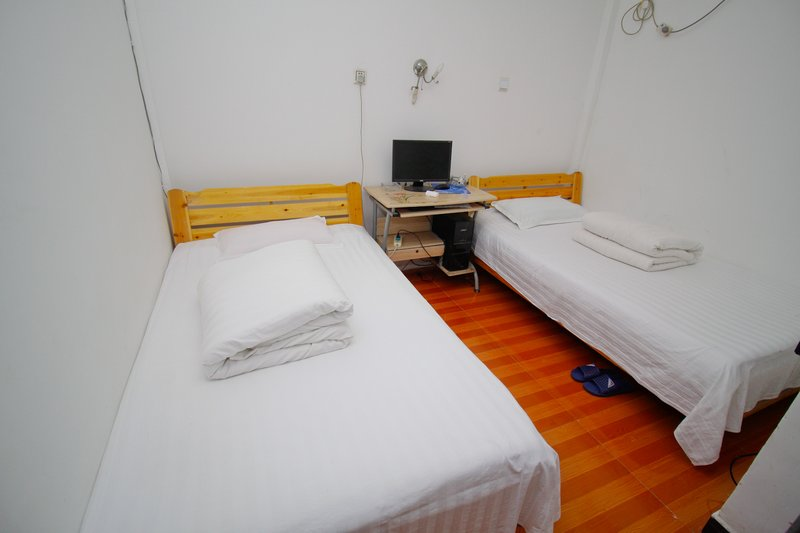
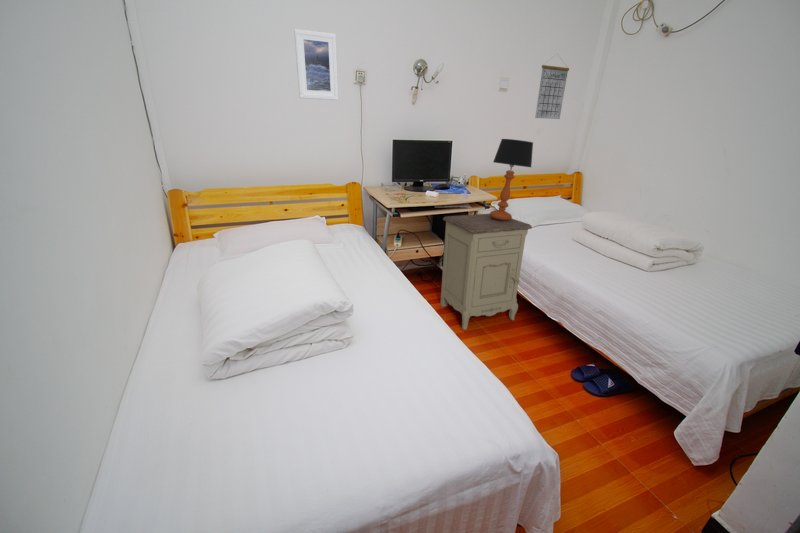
+ table lamp (506, 181)
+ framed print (317, 66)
+ nightstand (483, 270)
+ calendar (552, 86)
